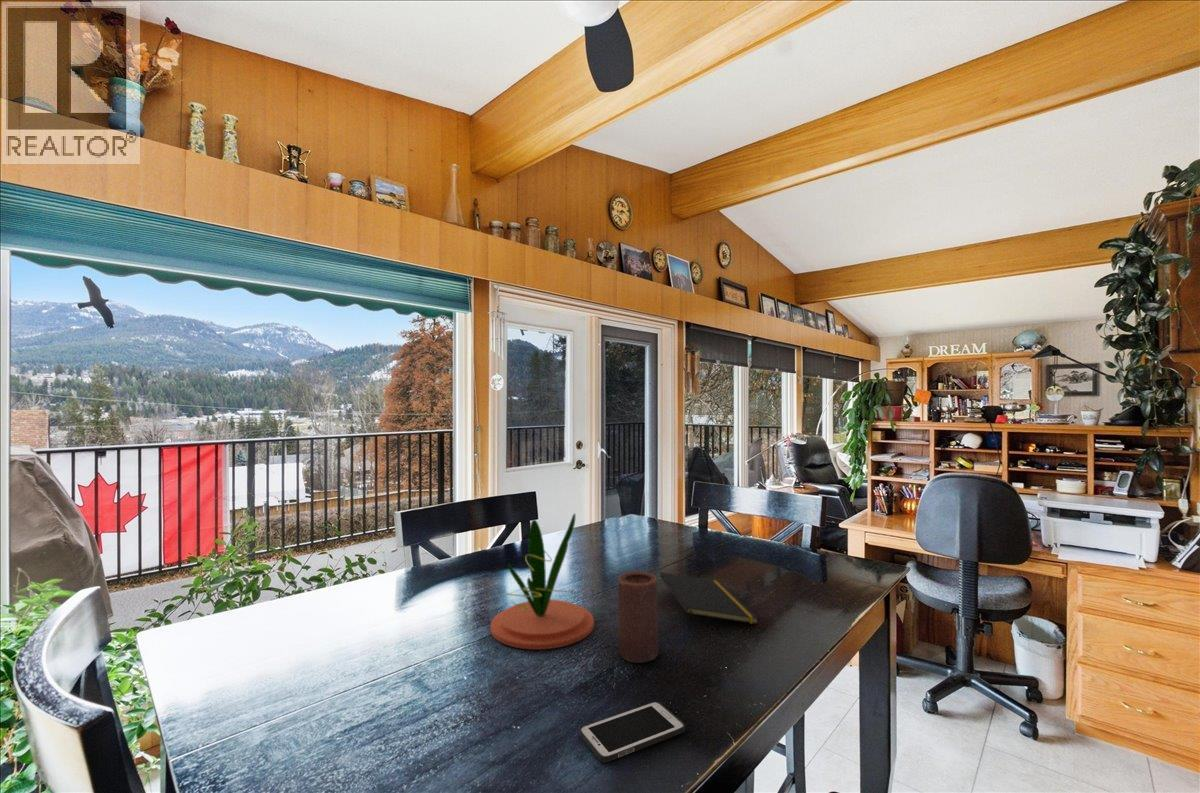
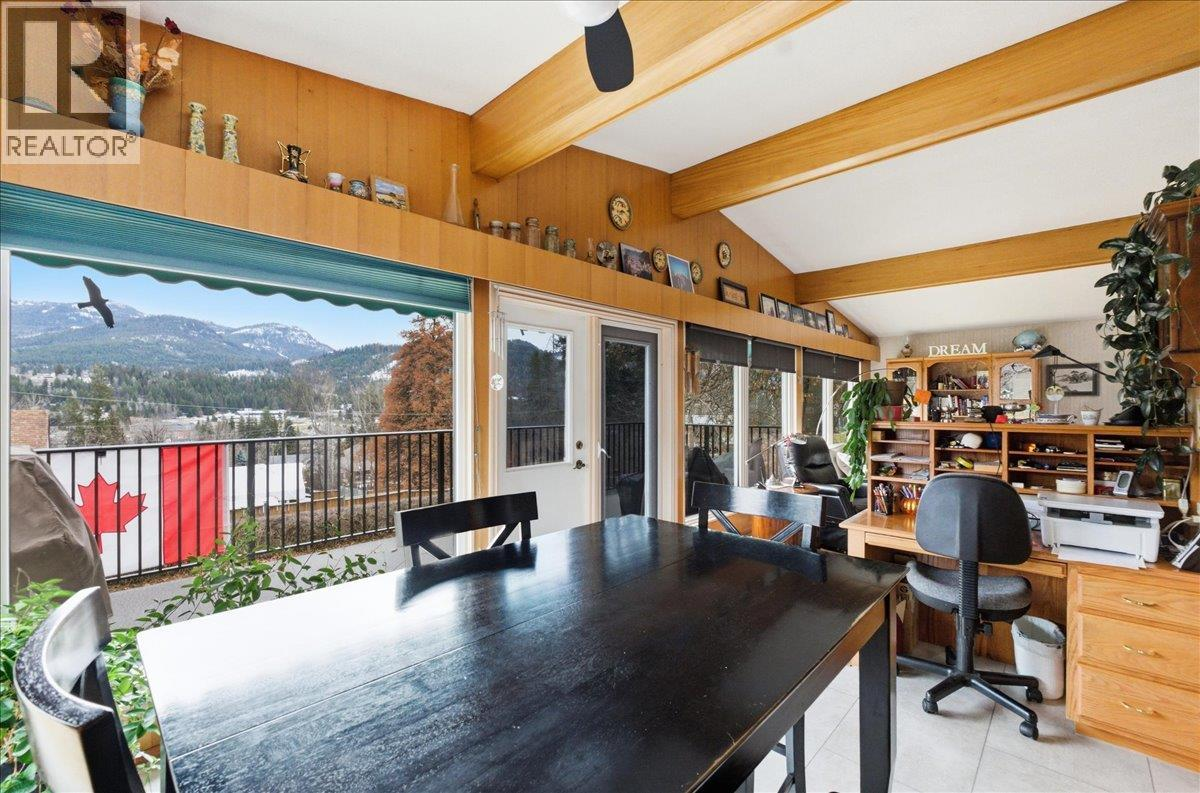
- plant (541, 567)
- candle (638, 615)
- cell phone (632, 729)
- notepad (705, 596)
